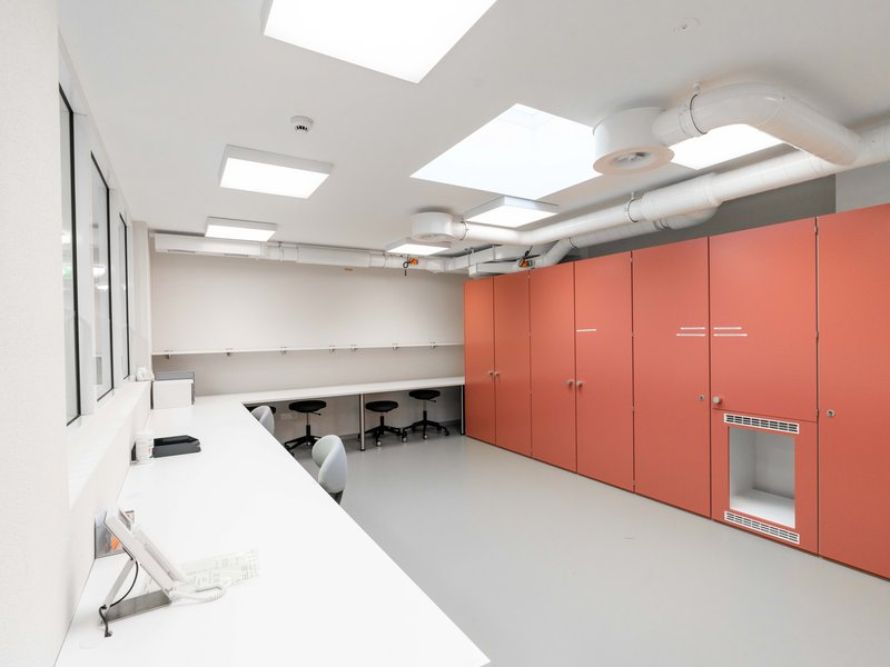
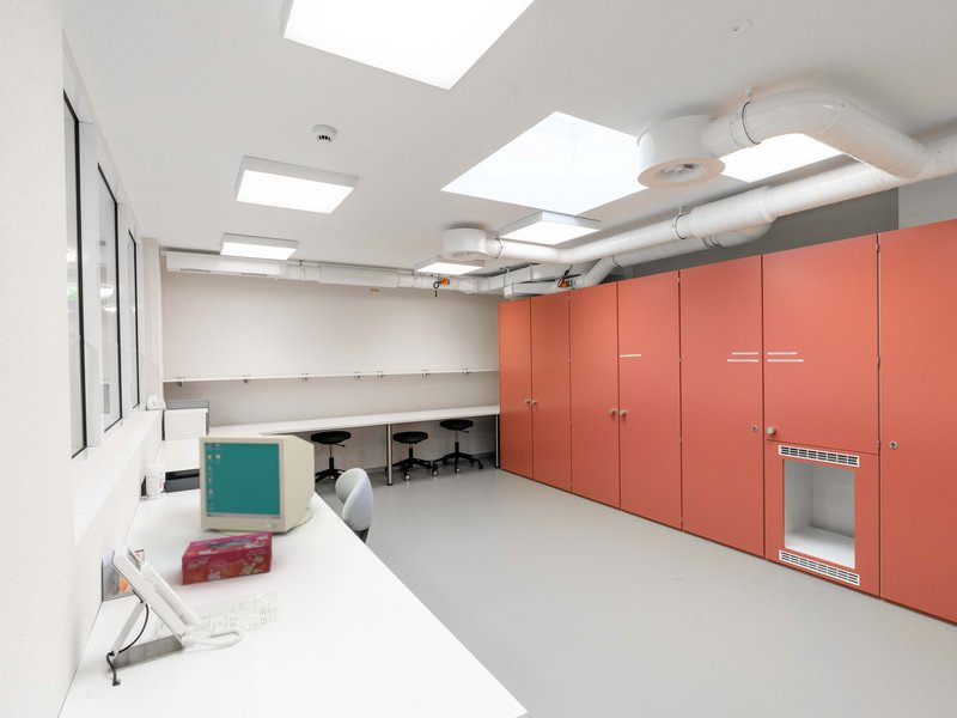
+ computer monitor (263, 475)
+ tissue box (230, 555)
